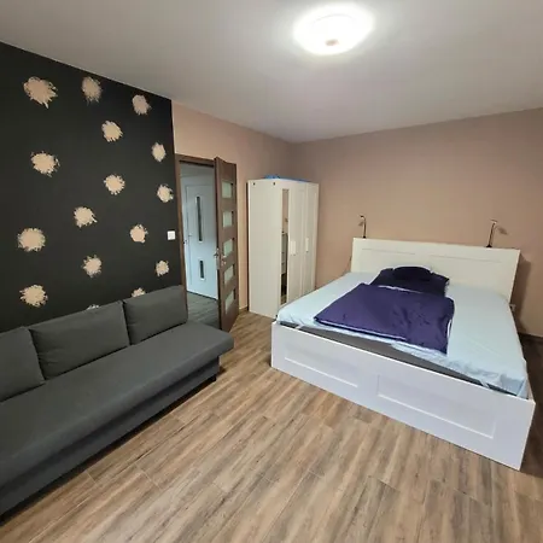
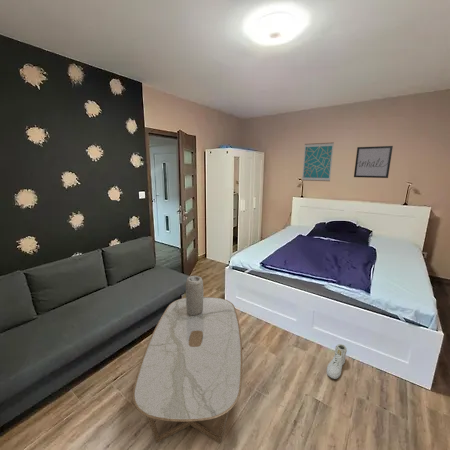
+ coffee table (196, 360)
+ wall art (372, 162)
+ sneaker (336, 358)
+ vase (194, 295)
+ wall art (317, 162)
